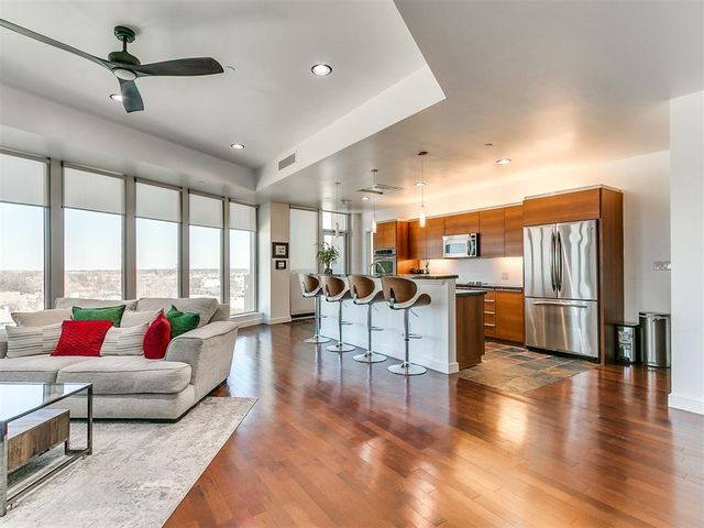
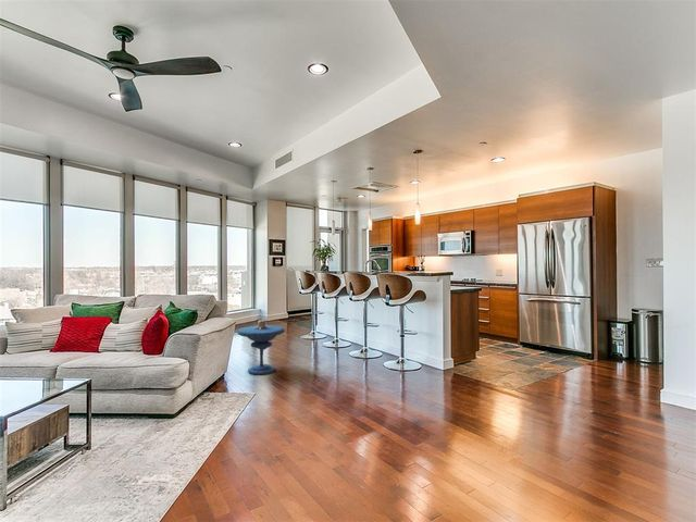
+ side table (261, 345)
